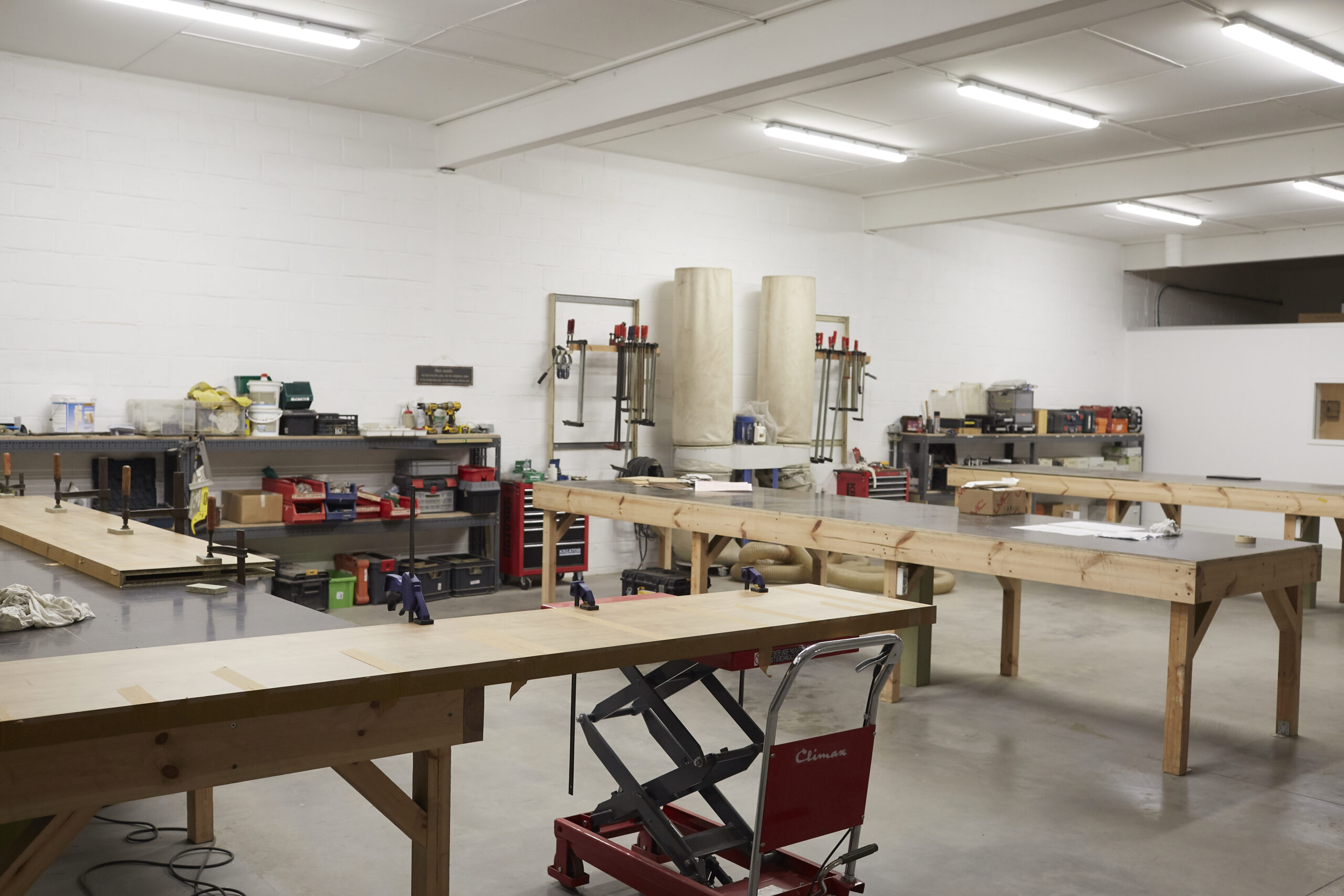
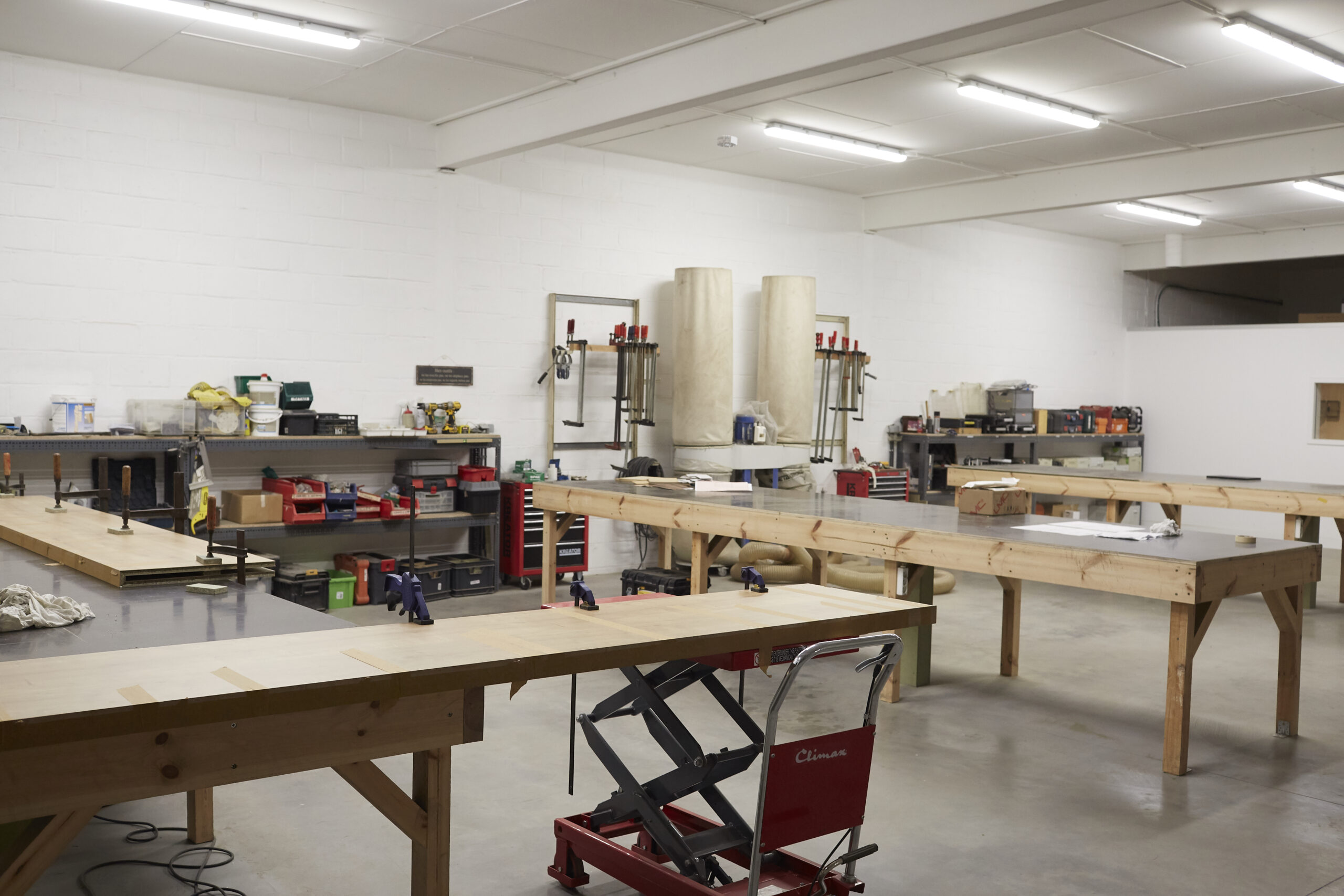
+ smoke detector (727, 141)
